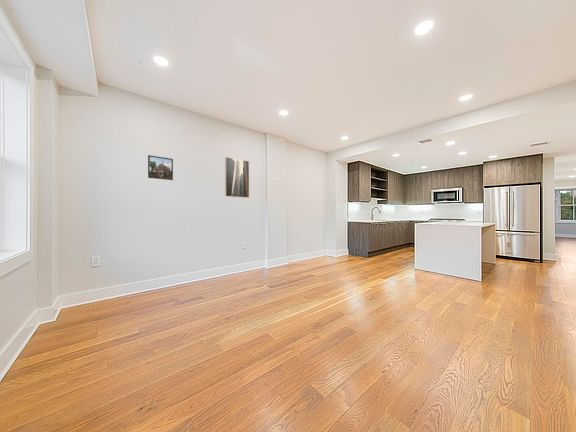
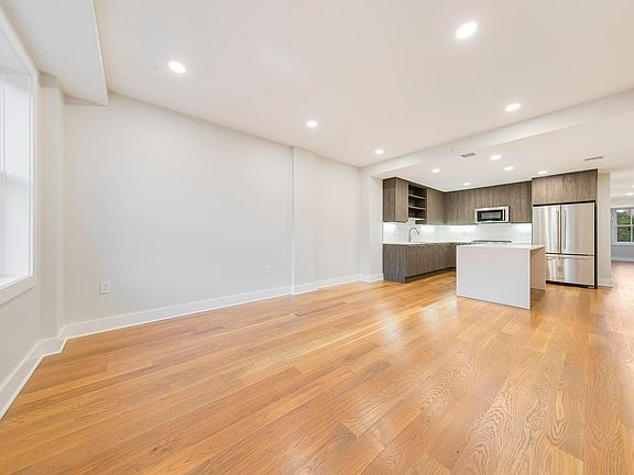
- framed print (160, 168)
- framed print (237, 178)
